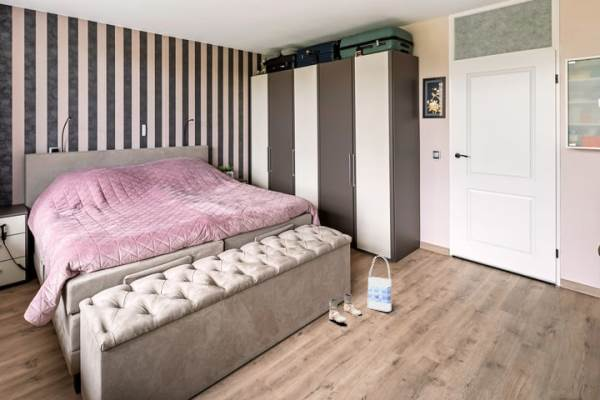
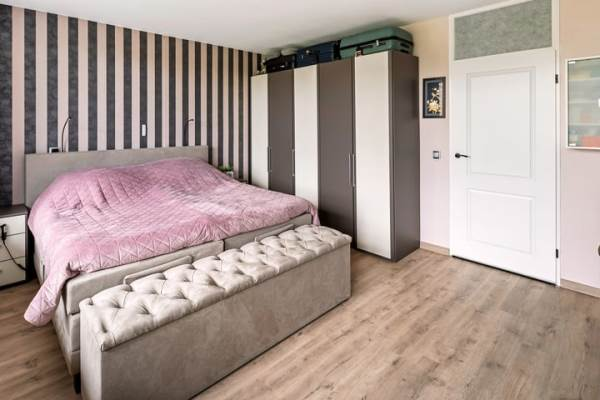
- bag (379, 282)
- boots (345, 307)
